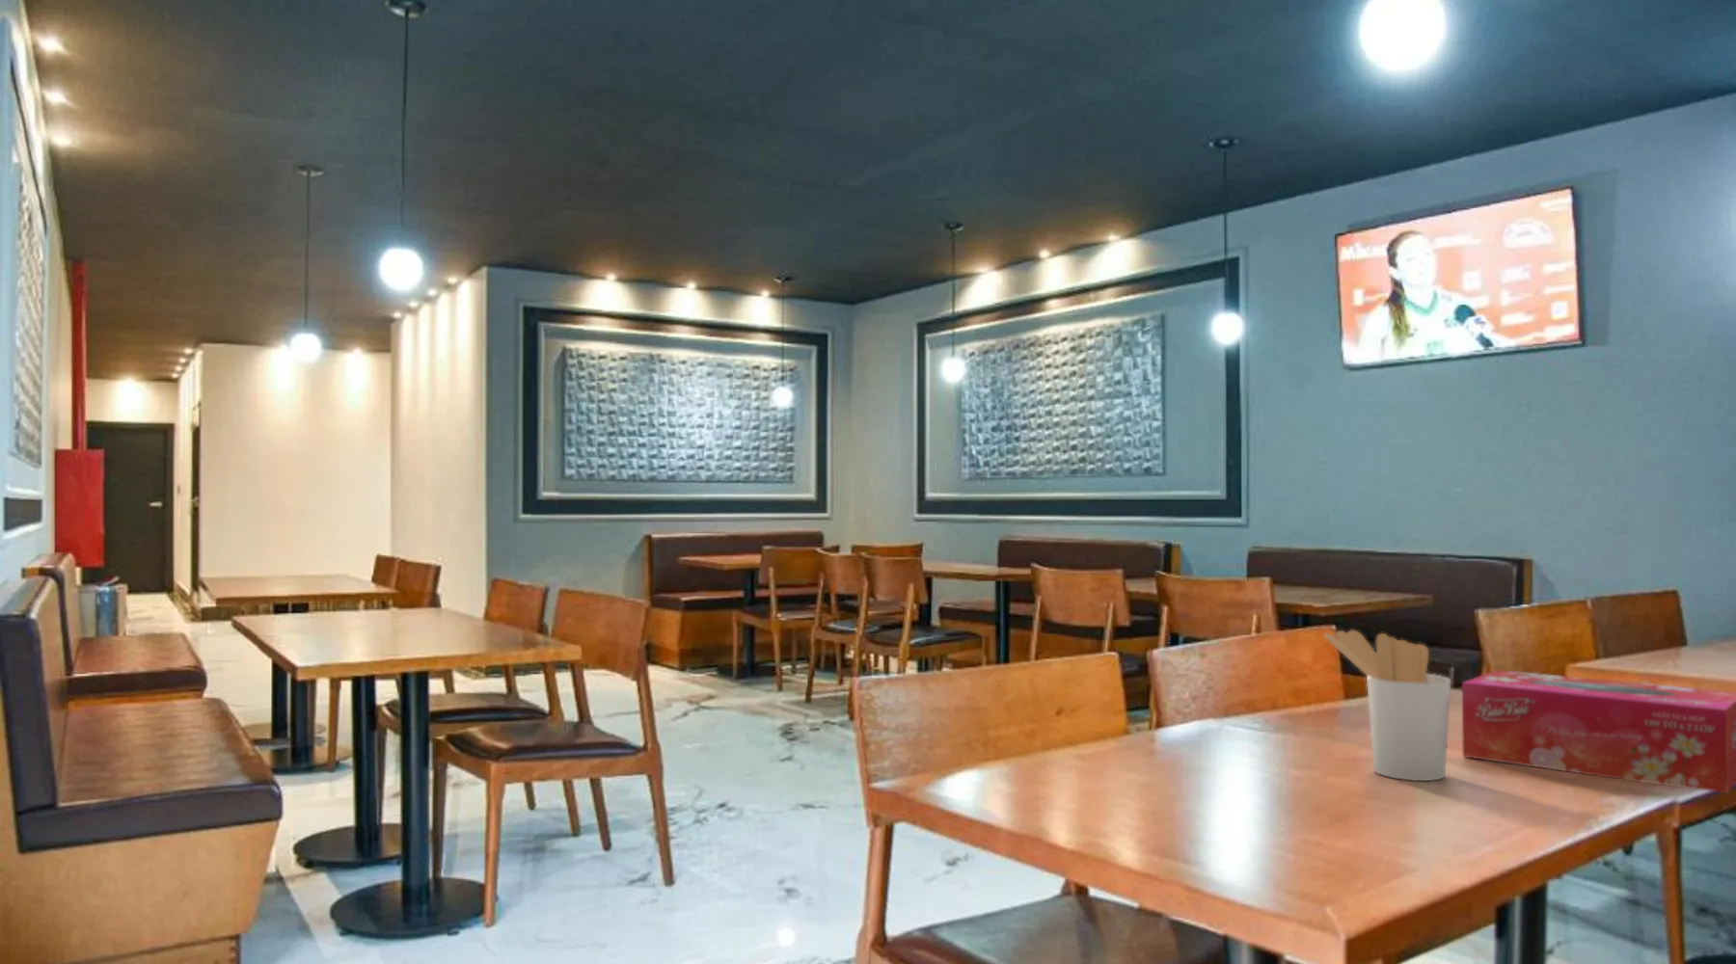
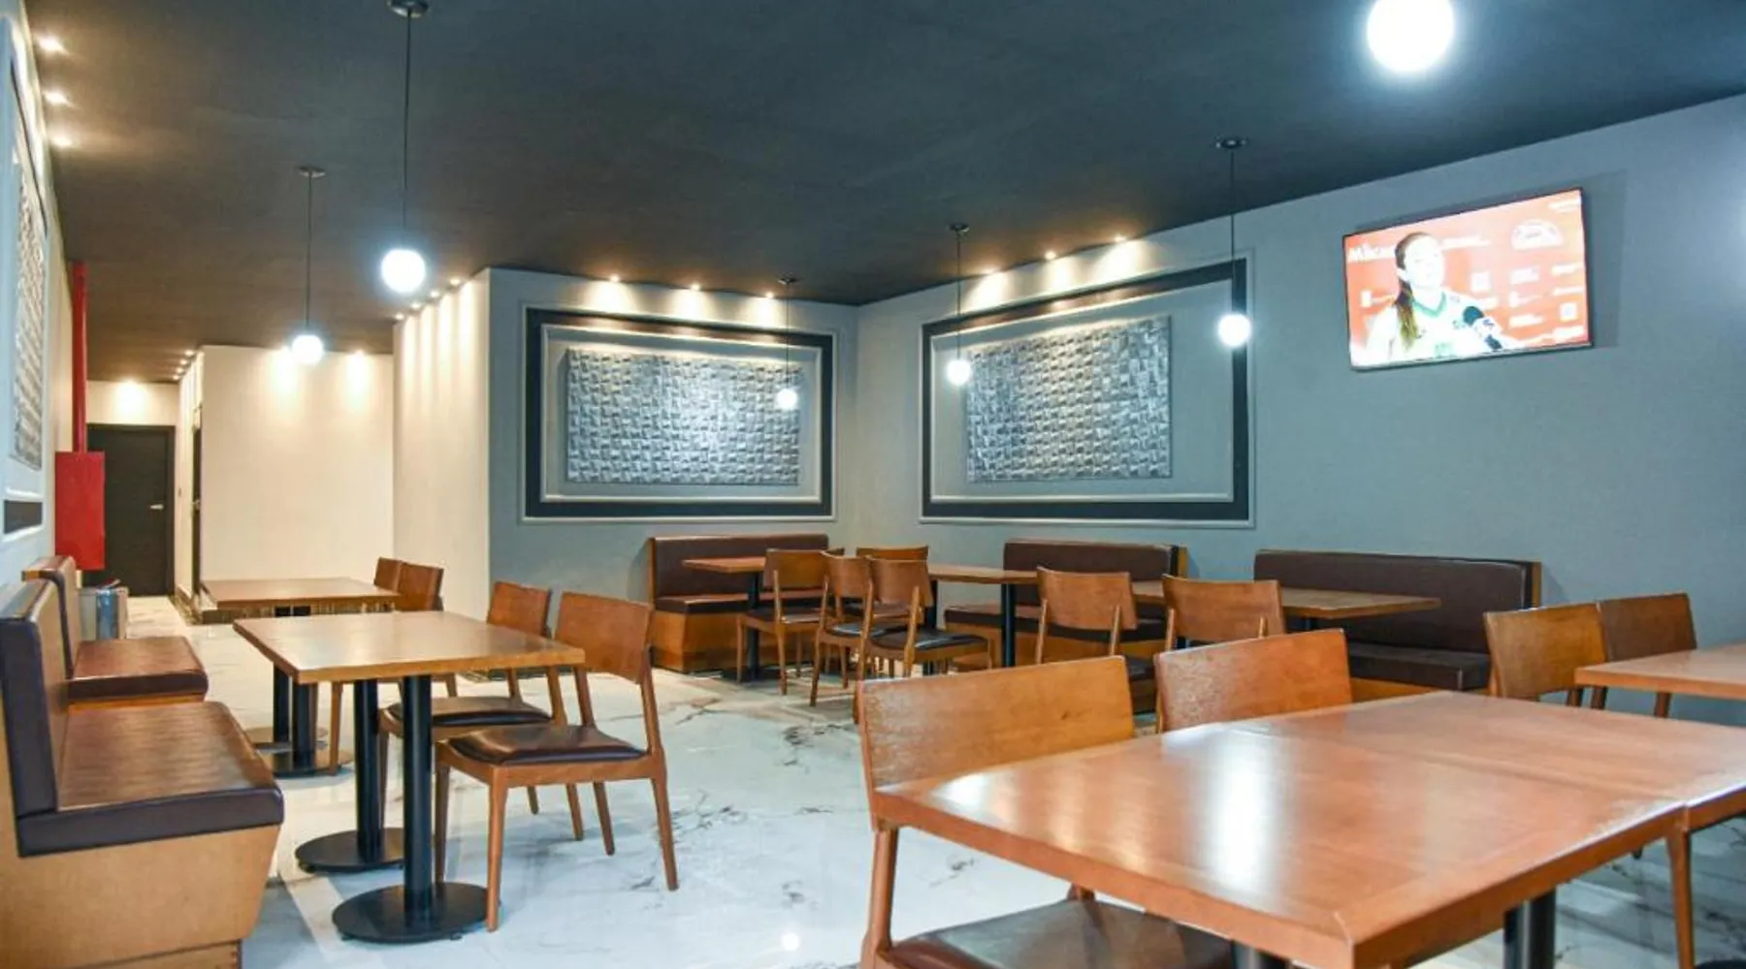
- utensil holder (1387, 699)
- tissue box (1599, 725)
